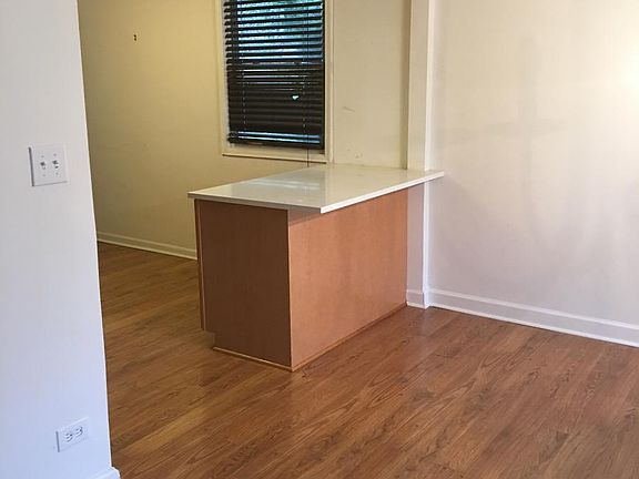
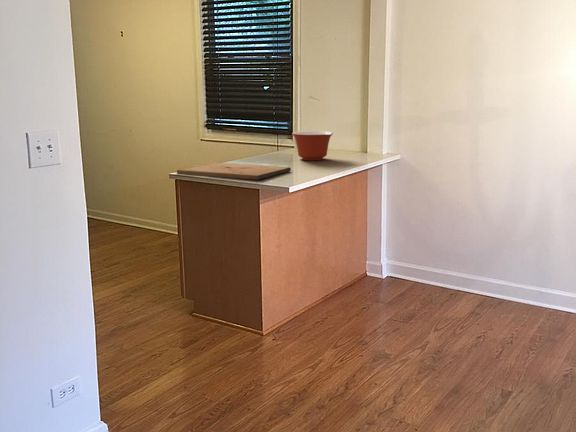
+ cutting board (234, 170)
+ mixing bowl (312, 146)
